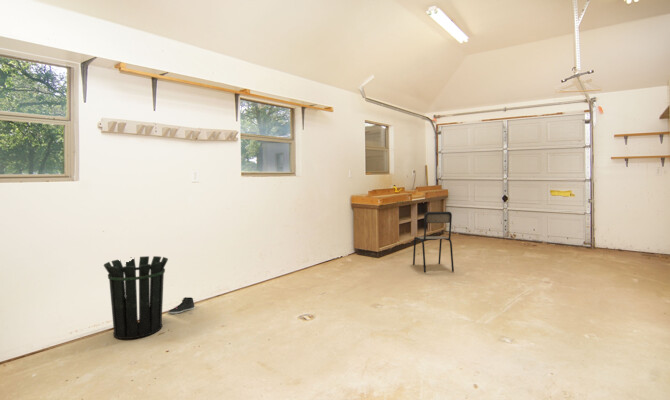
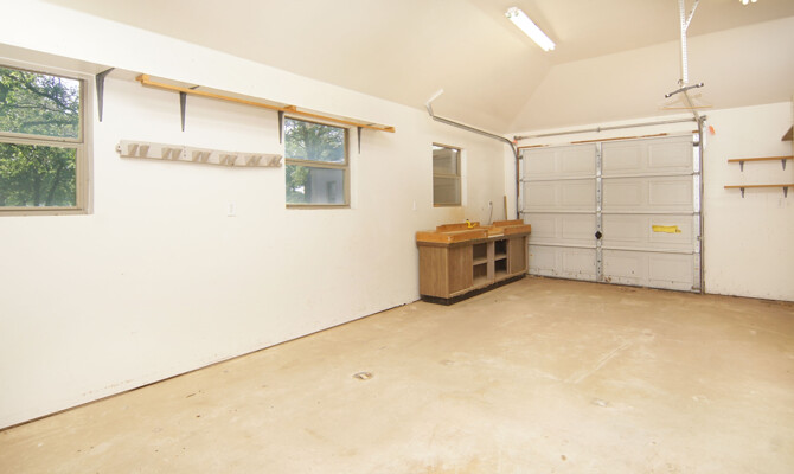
- sneaker (181, 304)
- waste bin (136, 295)
- chair (432, 239)
